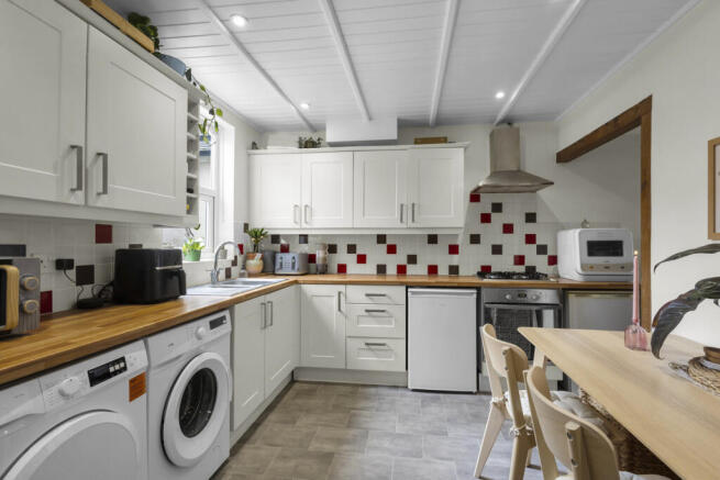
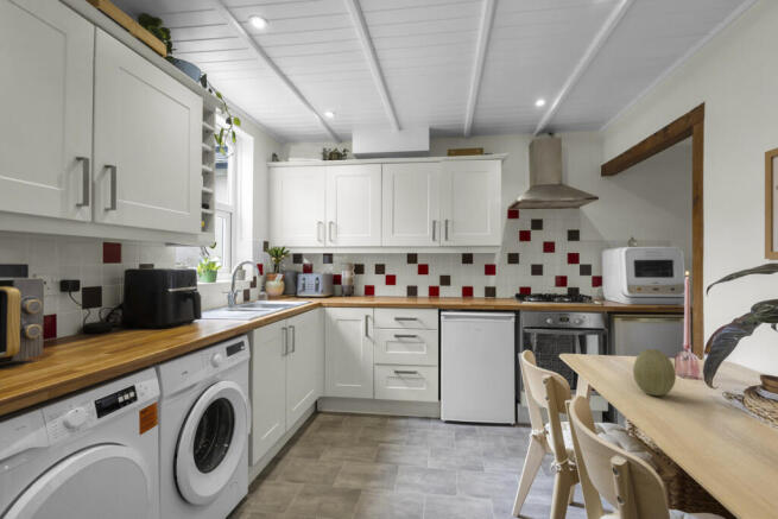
+ fruit (653, 372)
